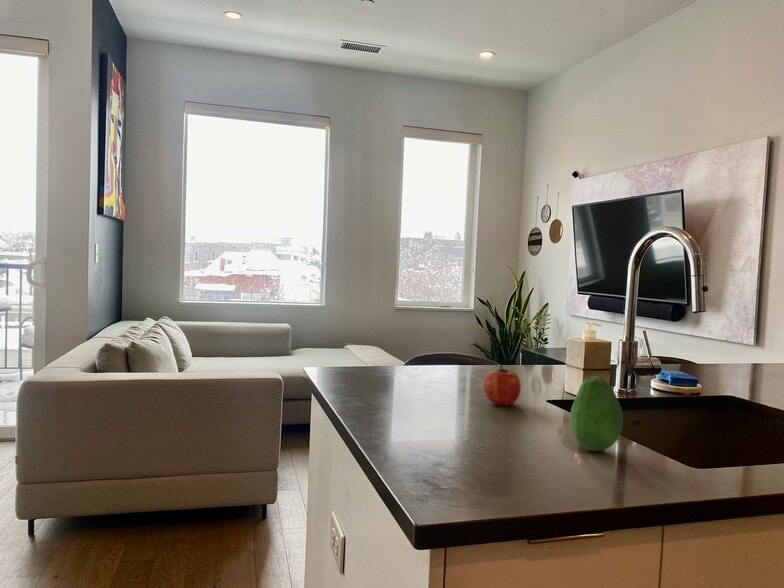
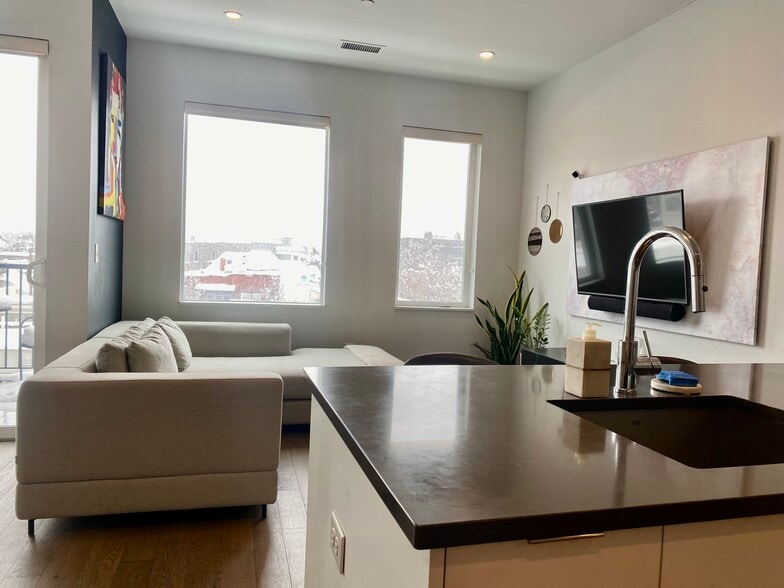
- fruit (596, 413)
- fruit (502, 384)
